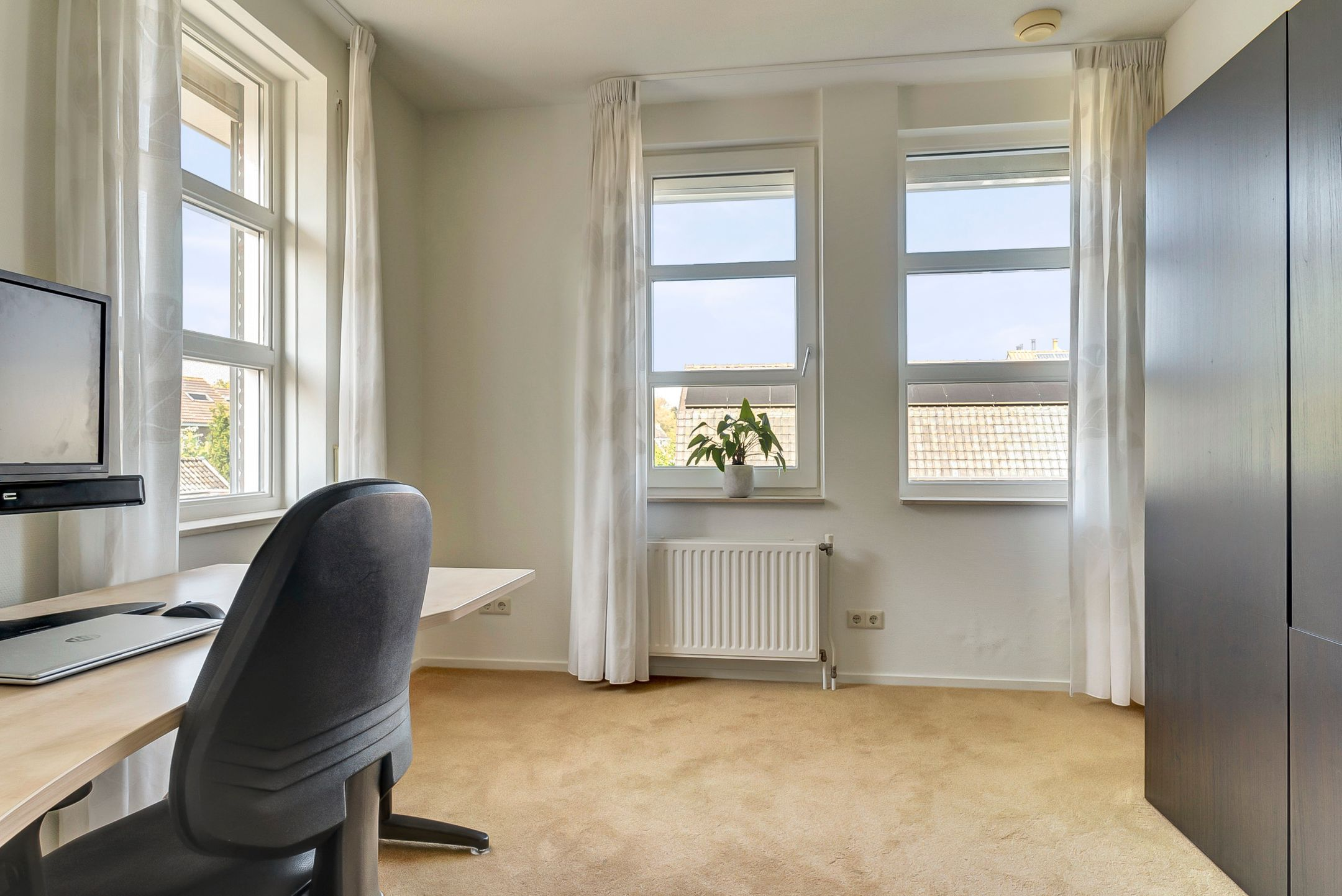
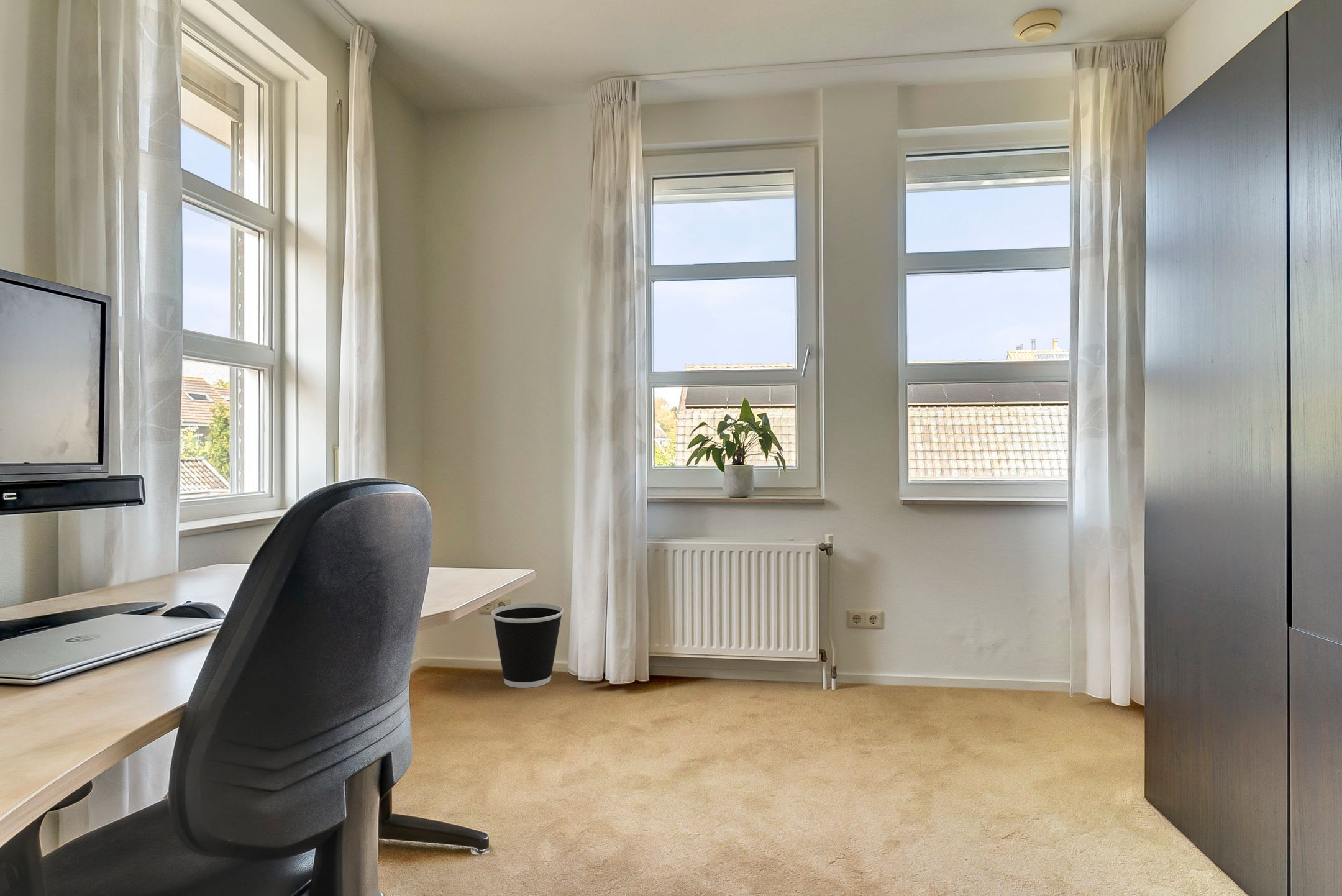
+ wastebasket (527, 645)
